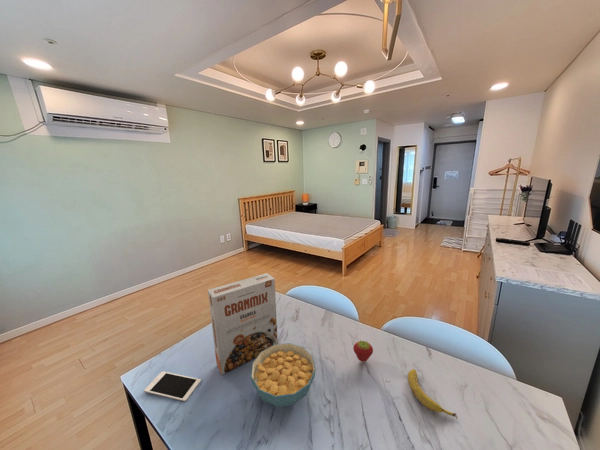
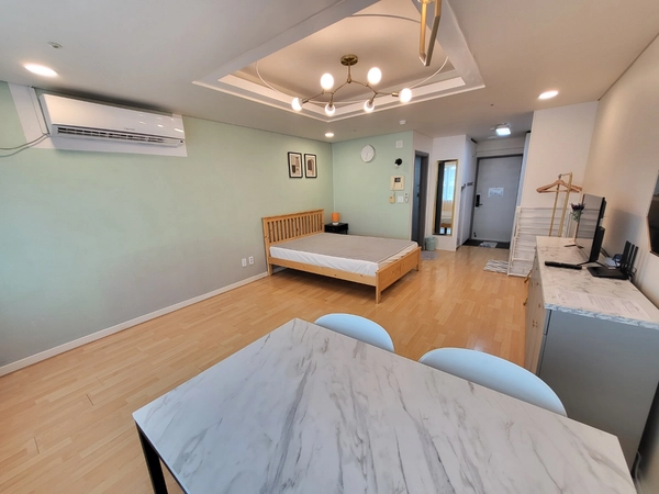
- banana (424, 393)
- cell phone (173, 385)
- cereal bowl (283, 379)
- fruit (363, 351)
- cereal box (245, 320)
